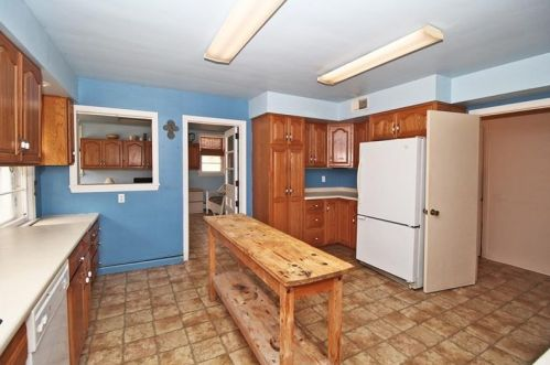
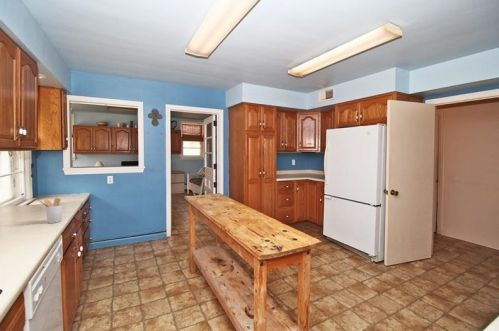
+ utensil holder (50, 210)
